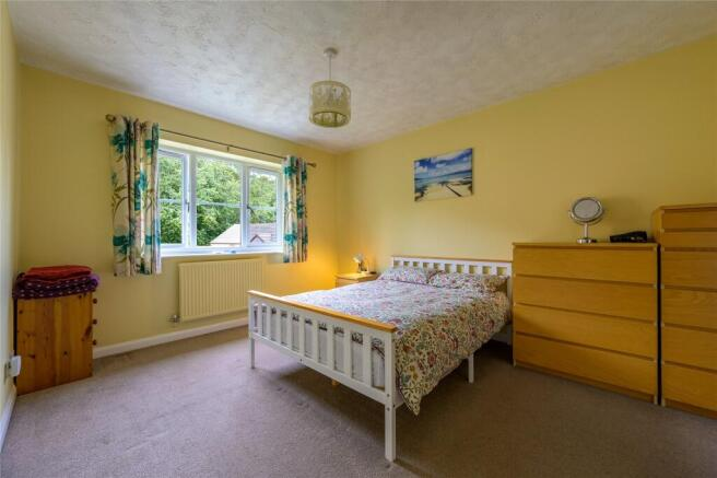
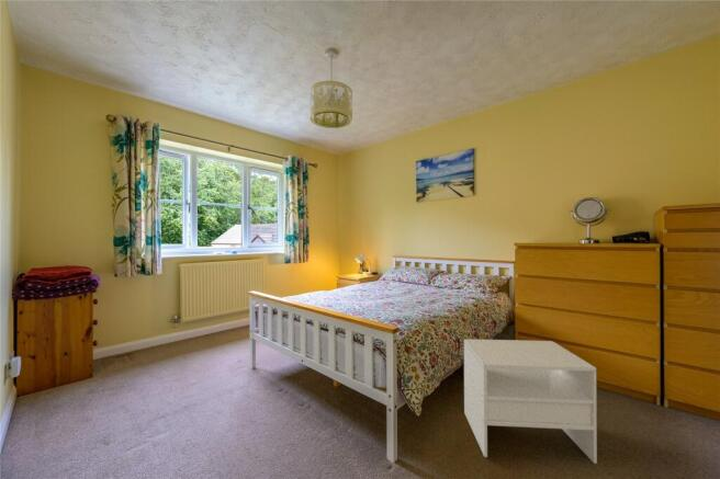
+ nightstand (520, 391)
